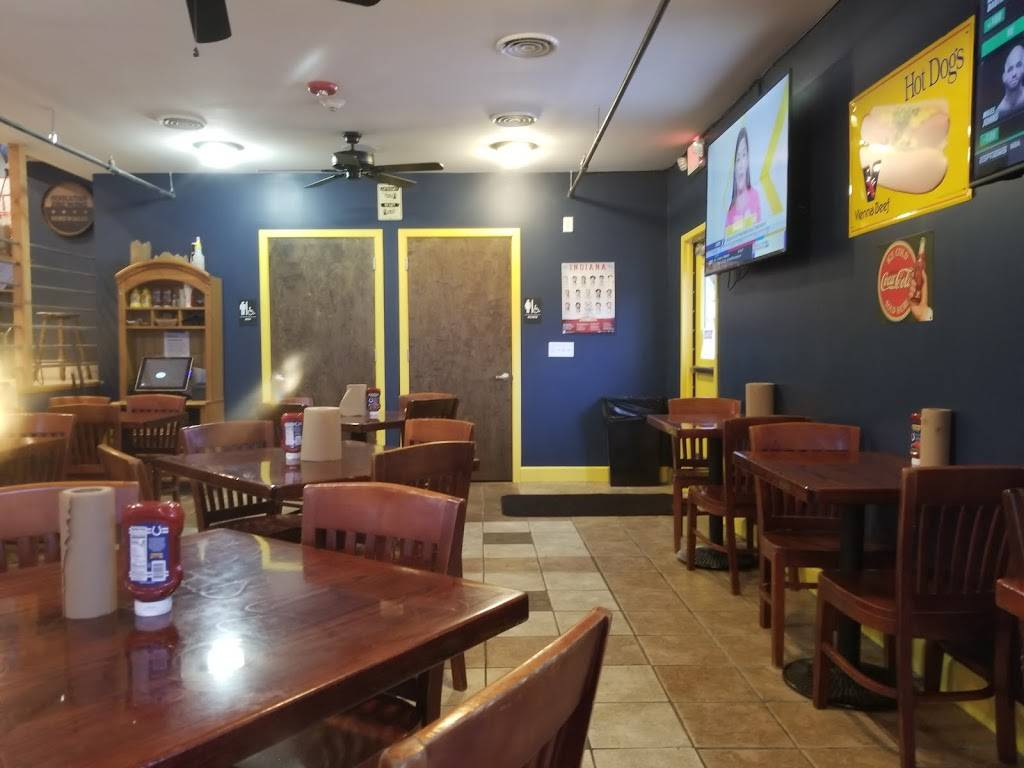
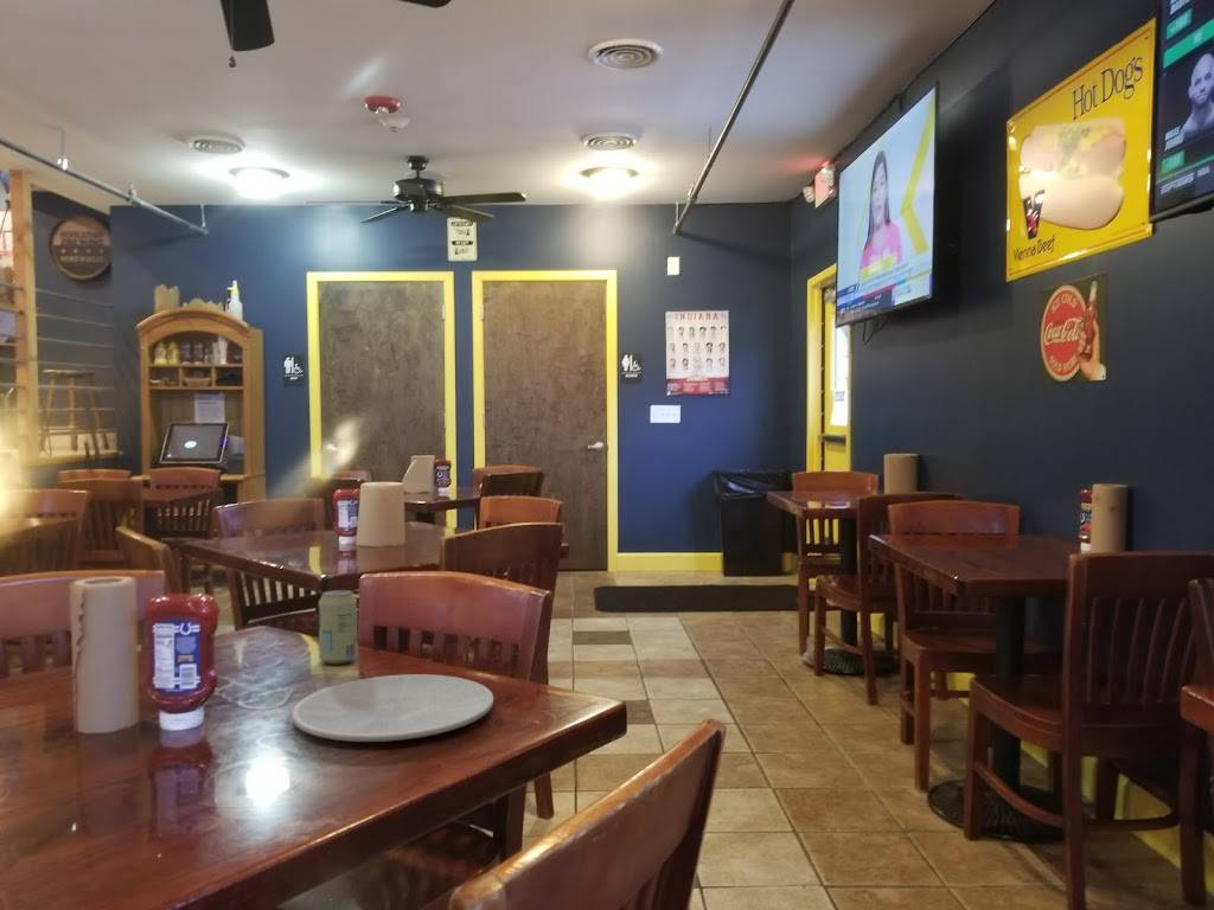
+ plate (395, 707)
+ beverage can (338, 626)
